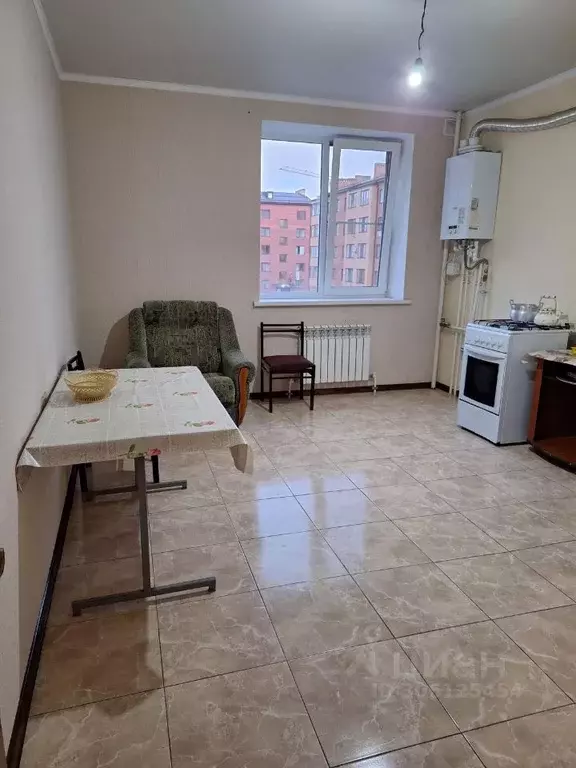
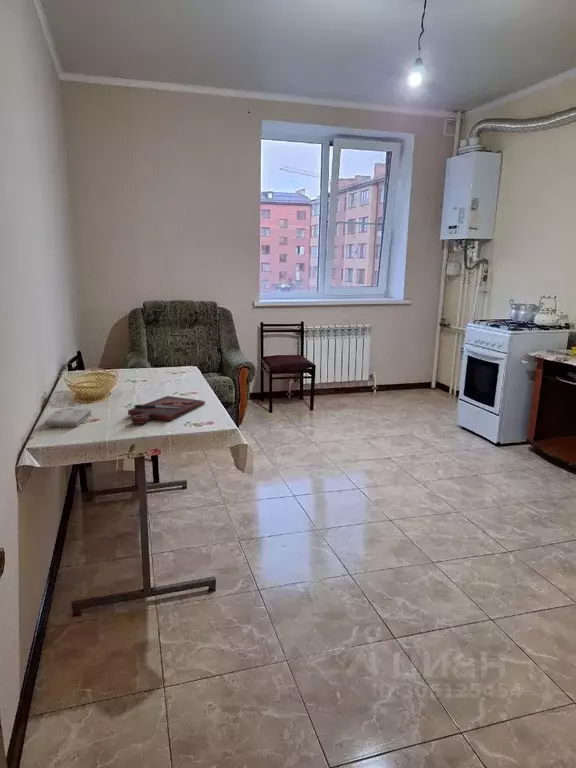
+ cutting board (167, 407)
+ washcloth (69, 416)
